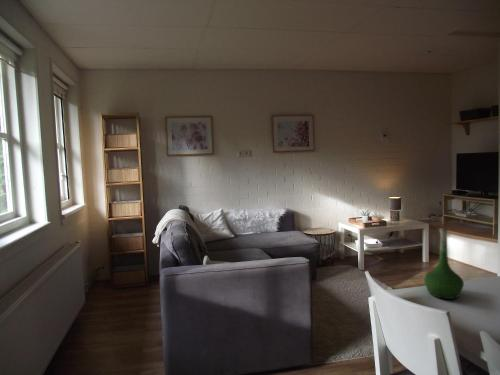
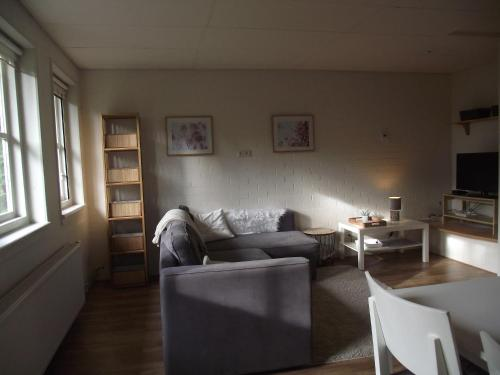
- vase (443, 261)
